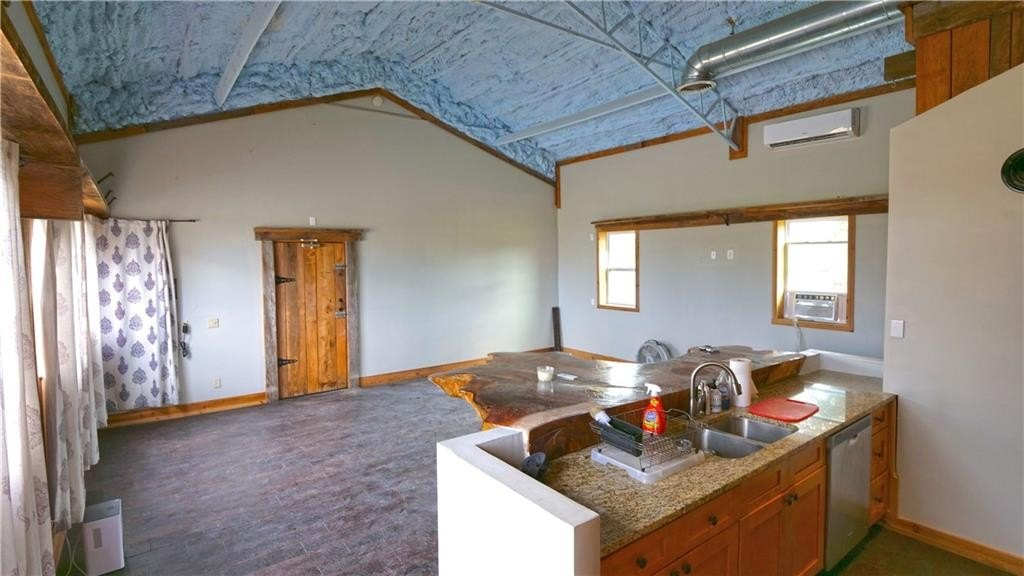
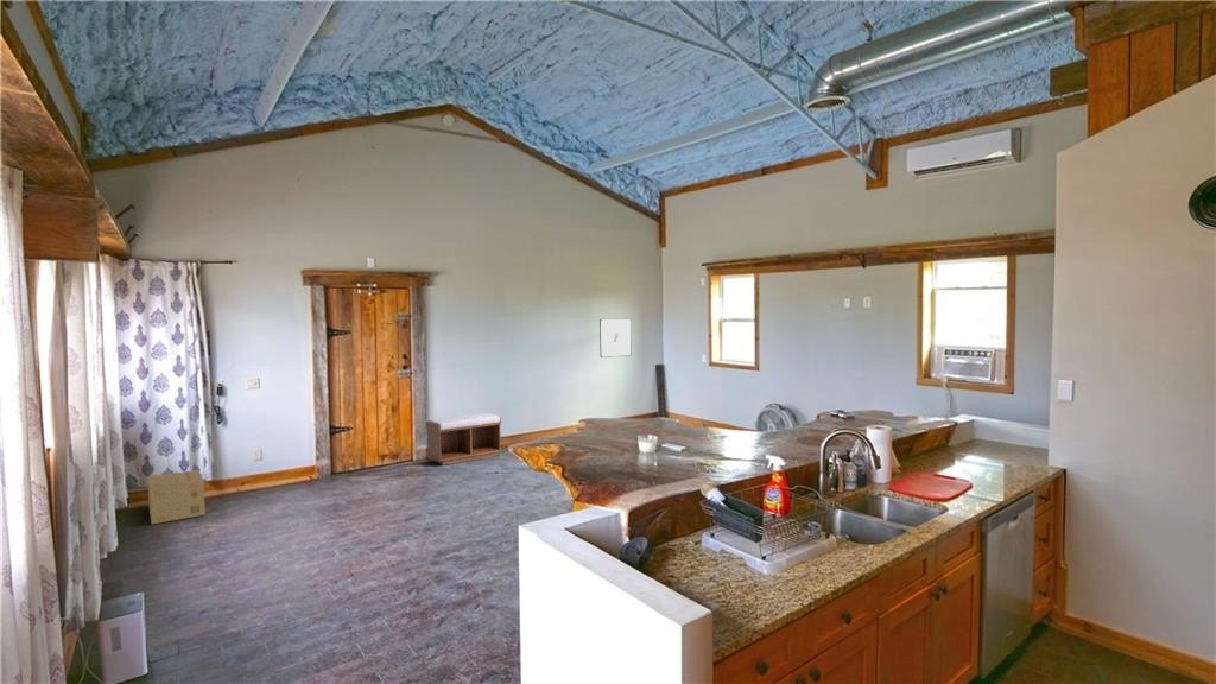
+ cardboard box (175, 493)
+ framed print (615, 337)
+ bench (464, 437)
